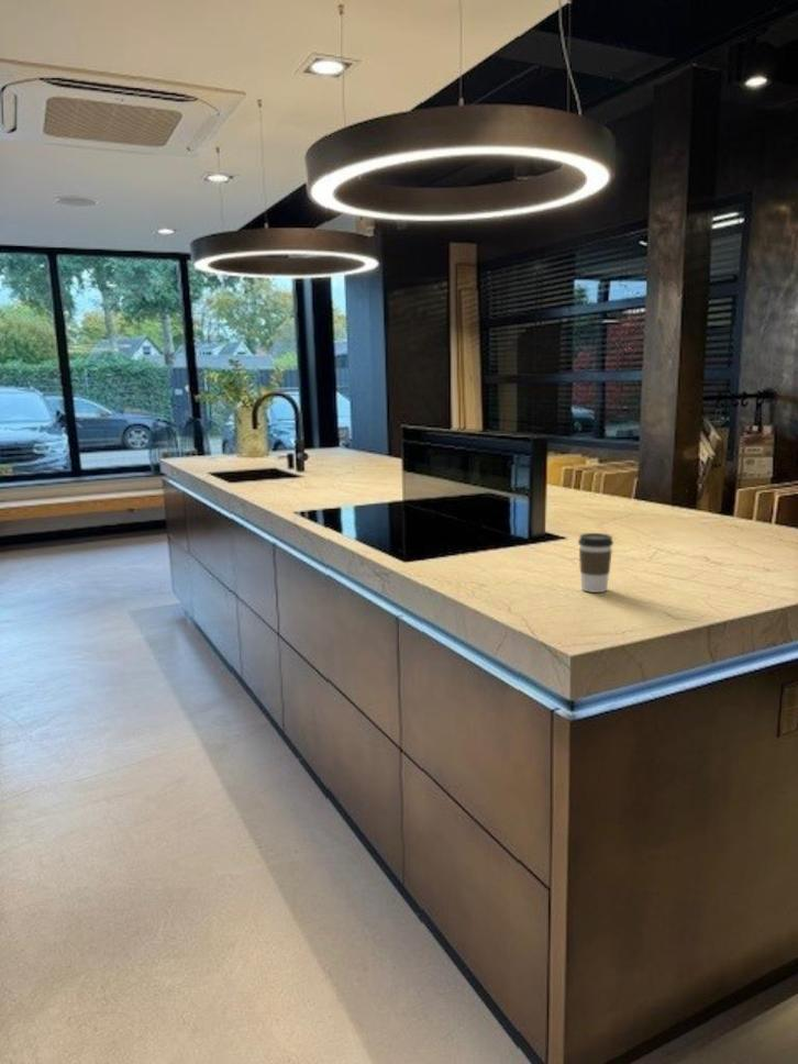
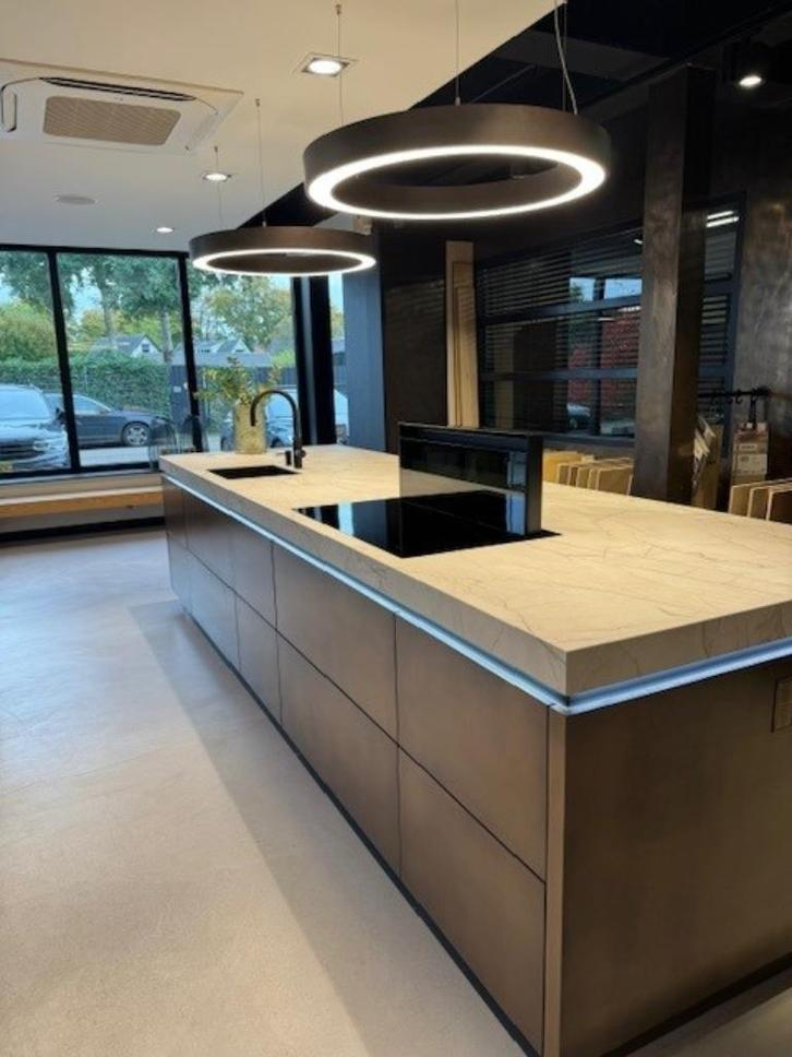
- coffee cup (595, 562)
